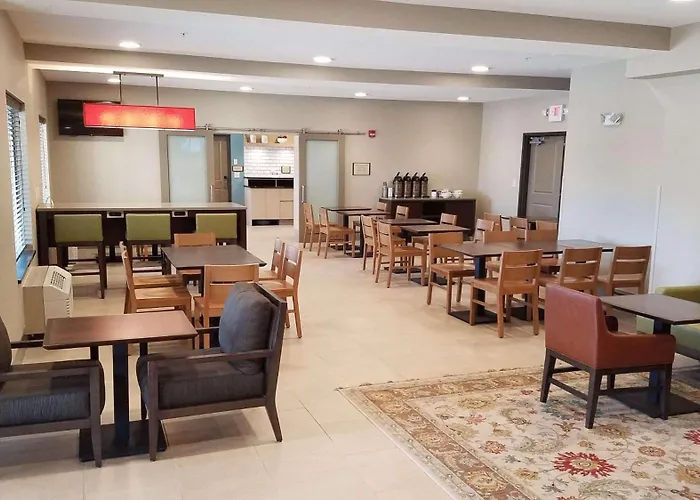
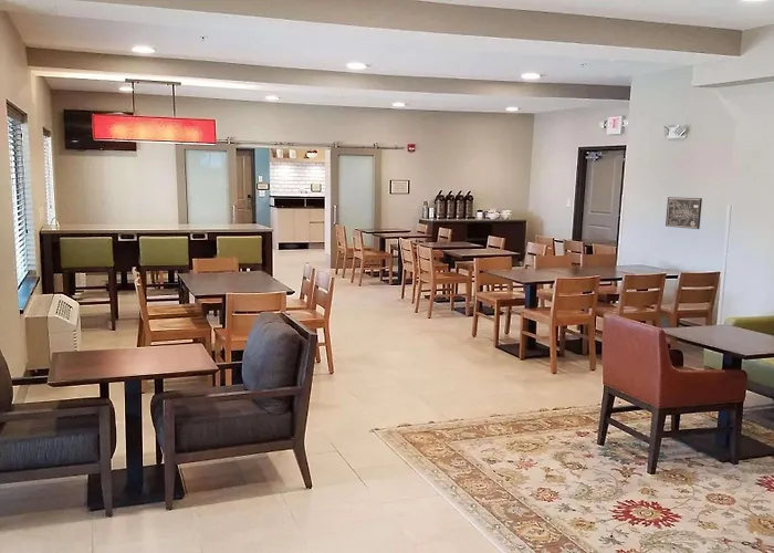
+ wall art (682, 212)
